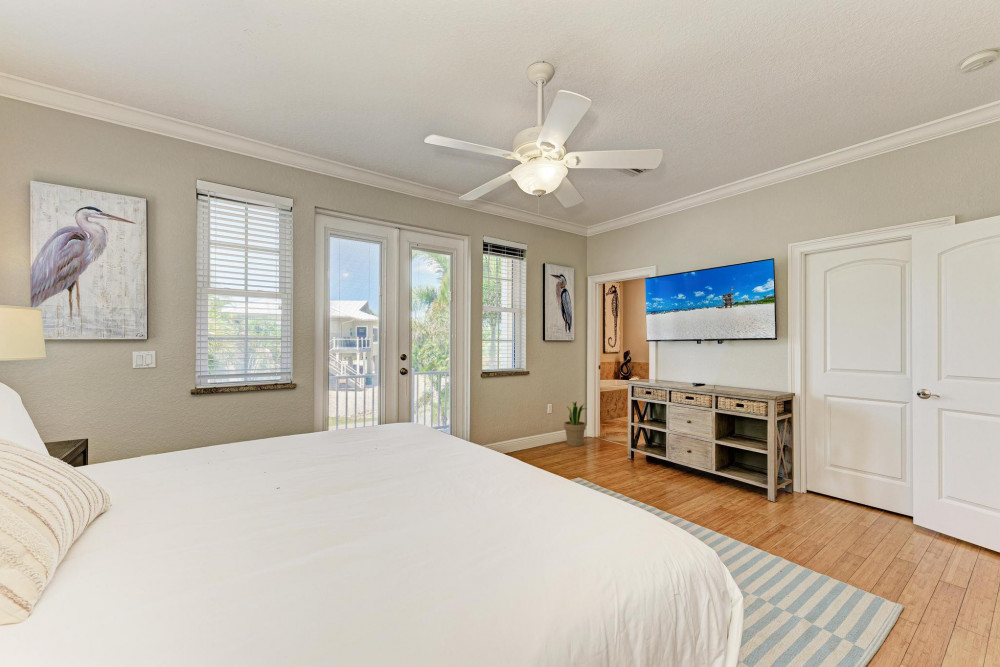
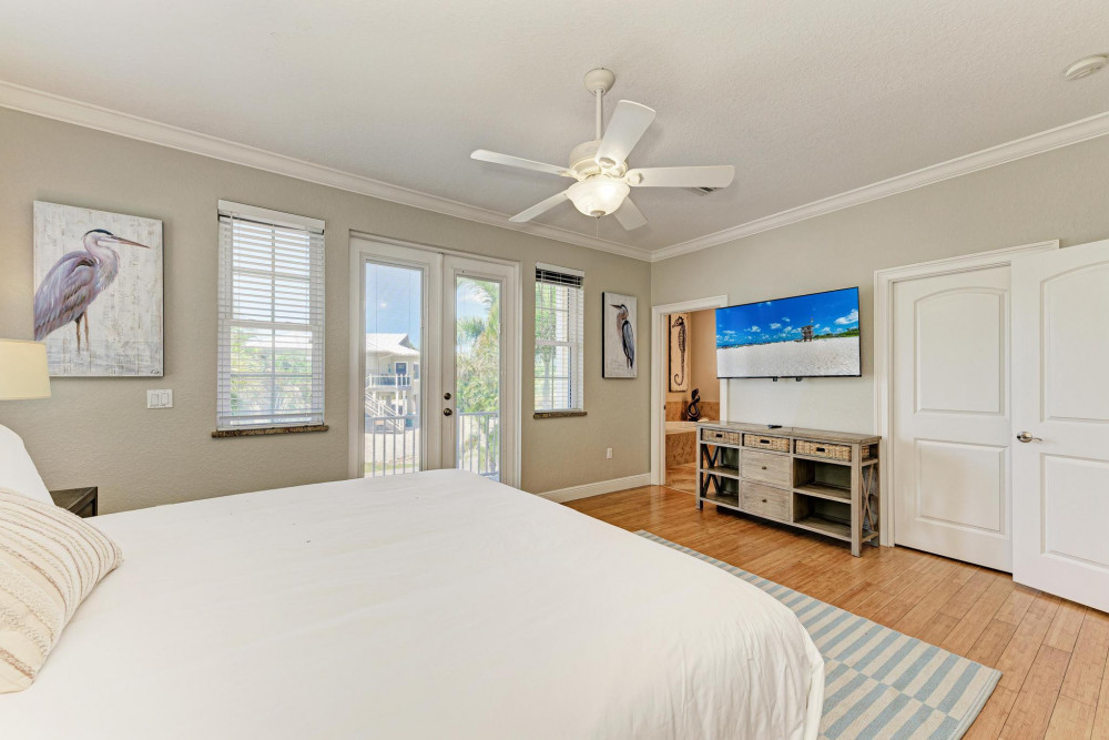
- potted plant (576, 422)
